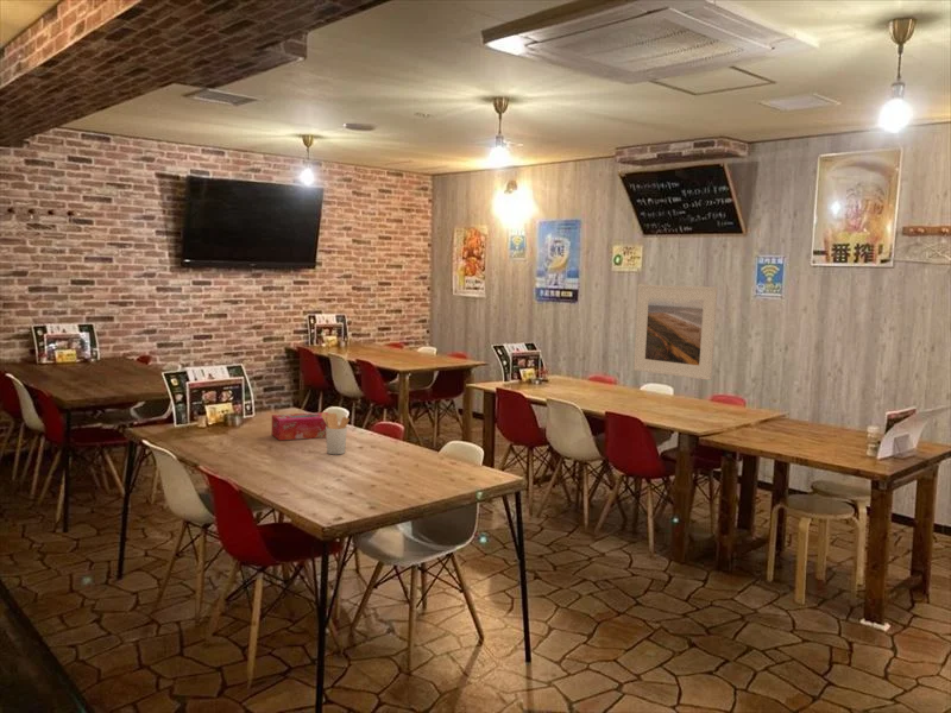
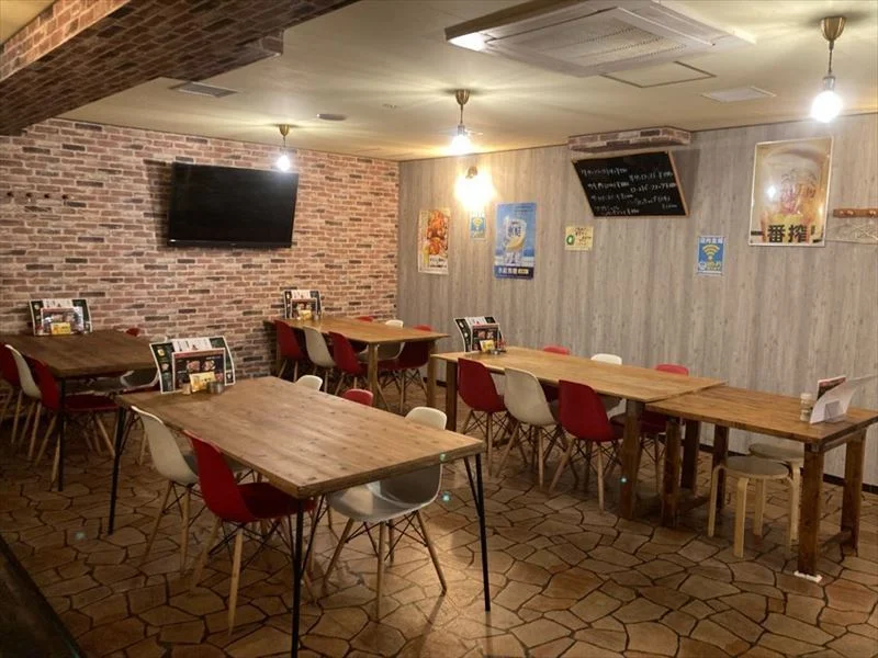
- tissue box (303, 425)
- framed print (673, 330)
- utensil holder (333, 433)
